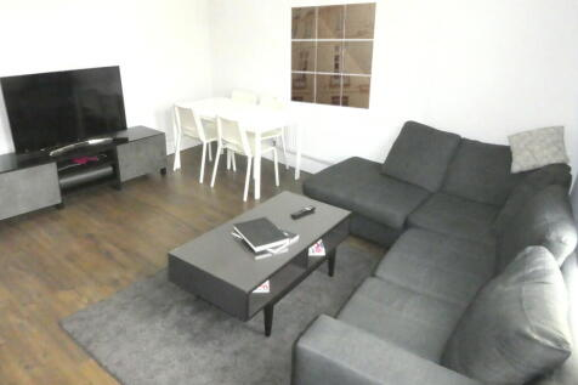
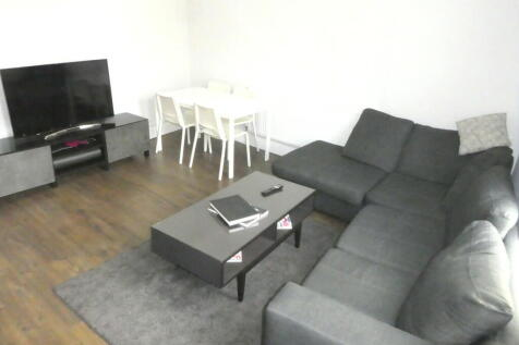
- wall art (329, 56)
